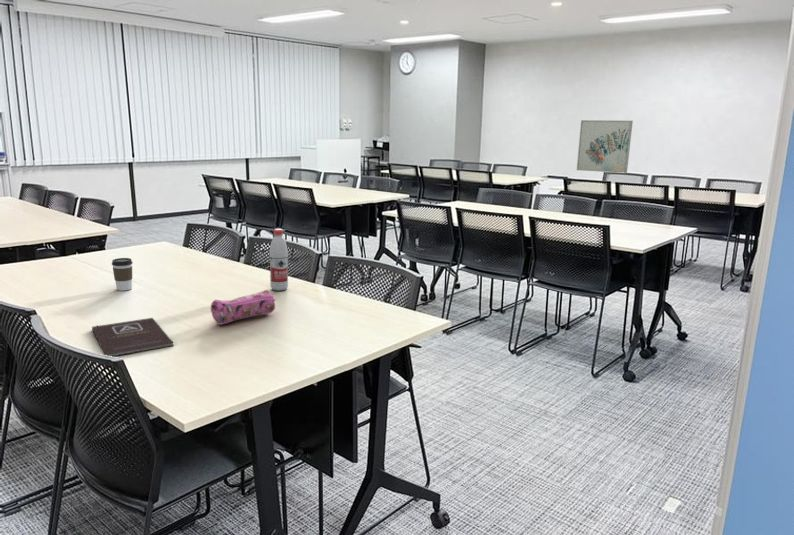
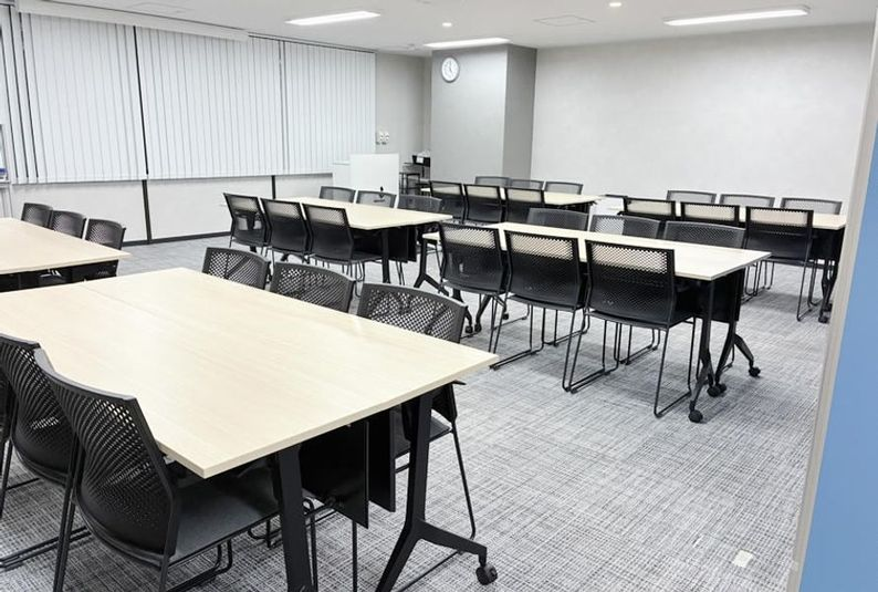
- wall art (603, 146)
- pencil case (243, 306)
- coffee cup (123, 274)
- water bottle (278, 259)
- book (131, 335)
